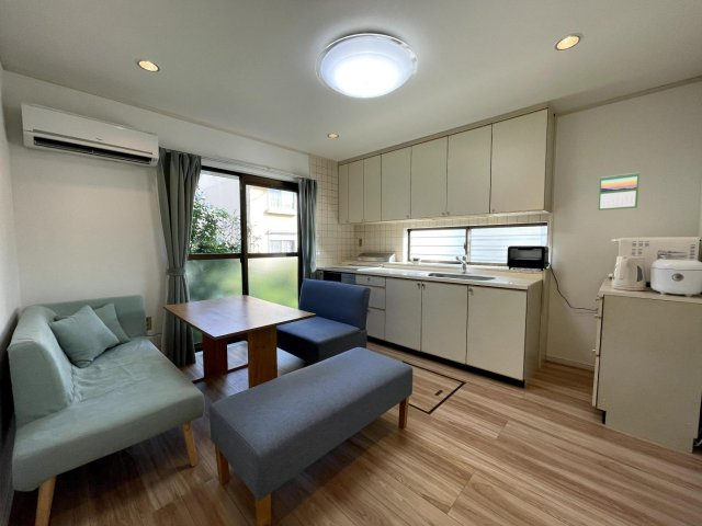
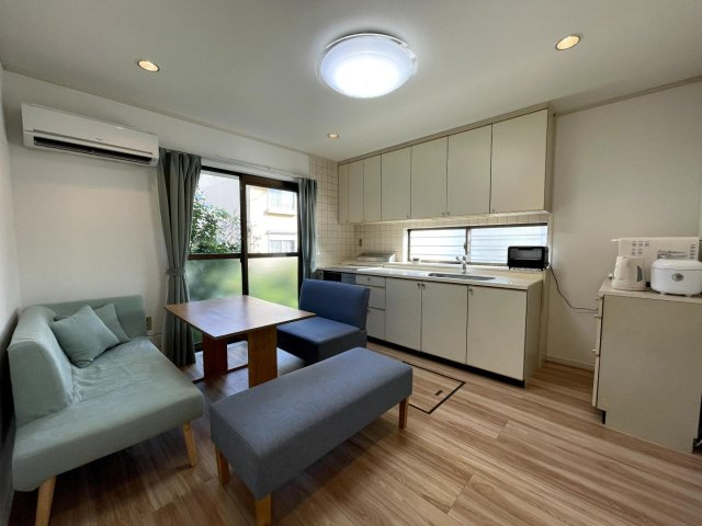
- calendar (618, 191)
